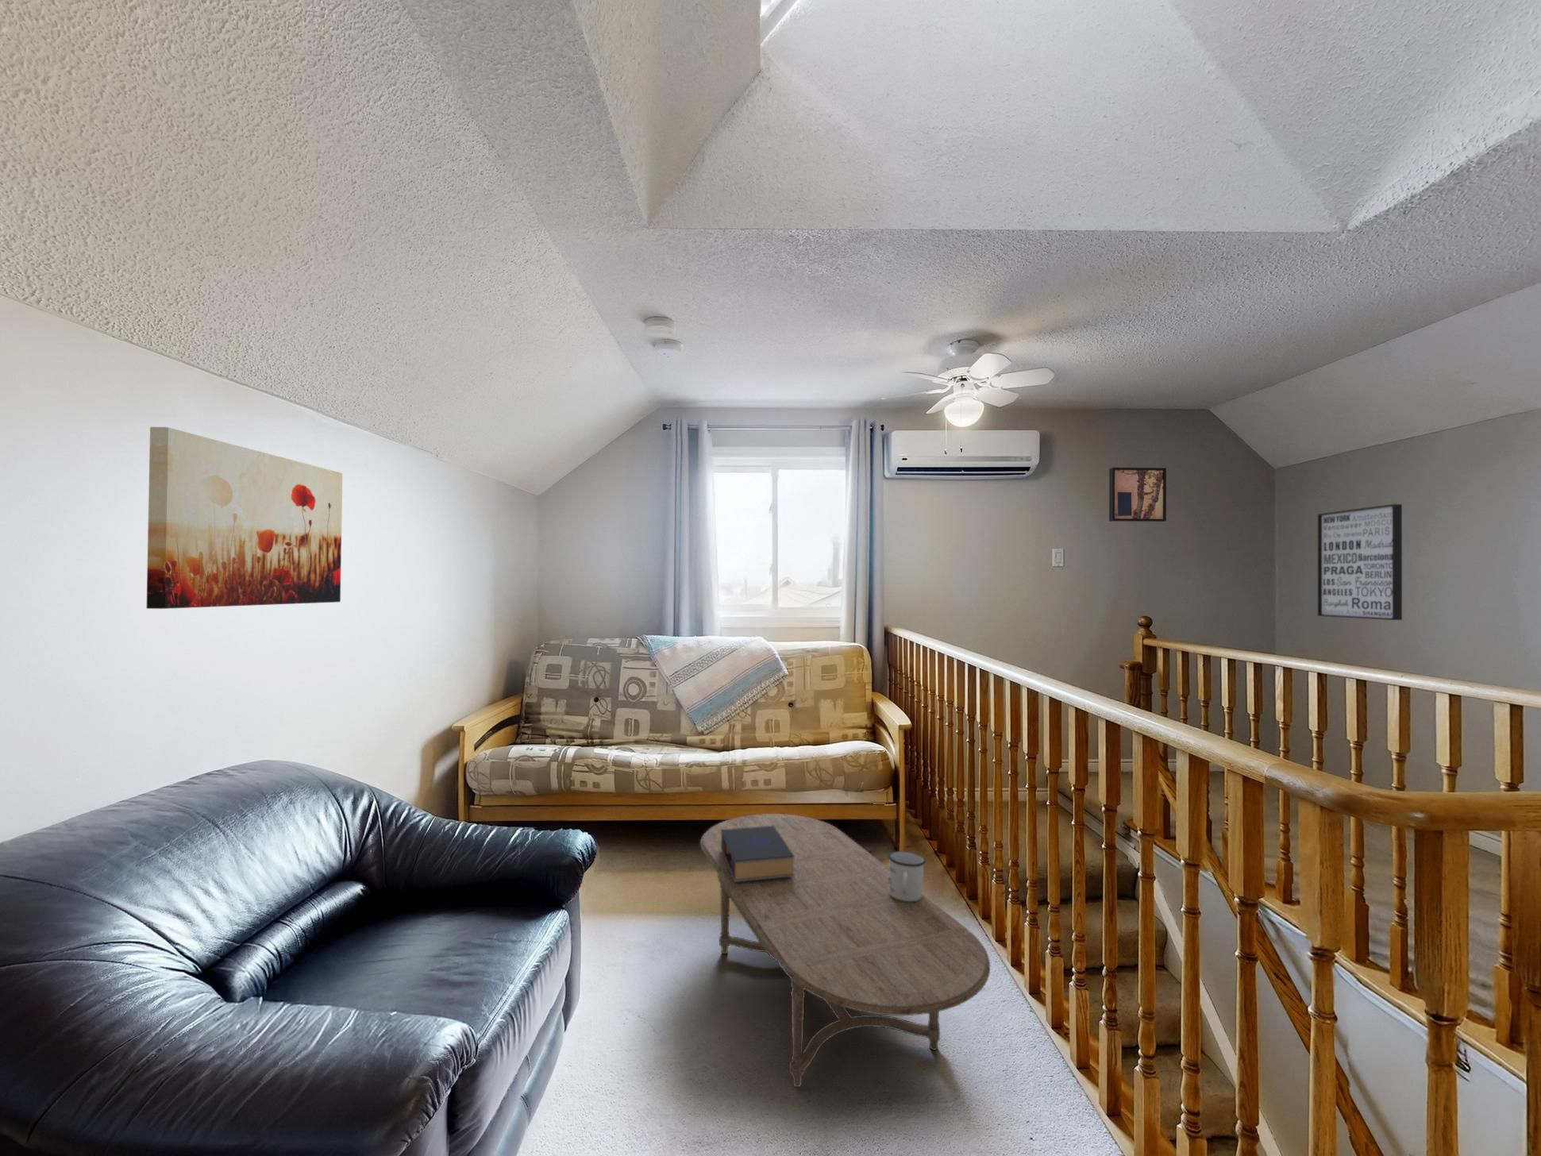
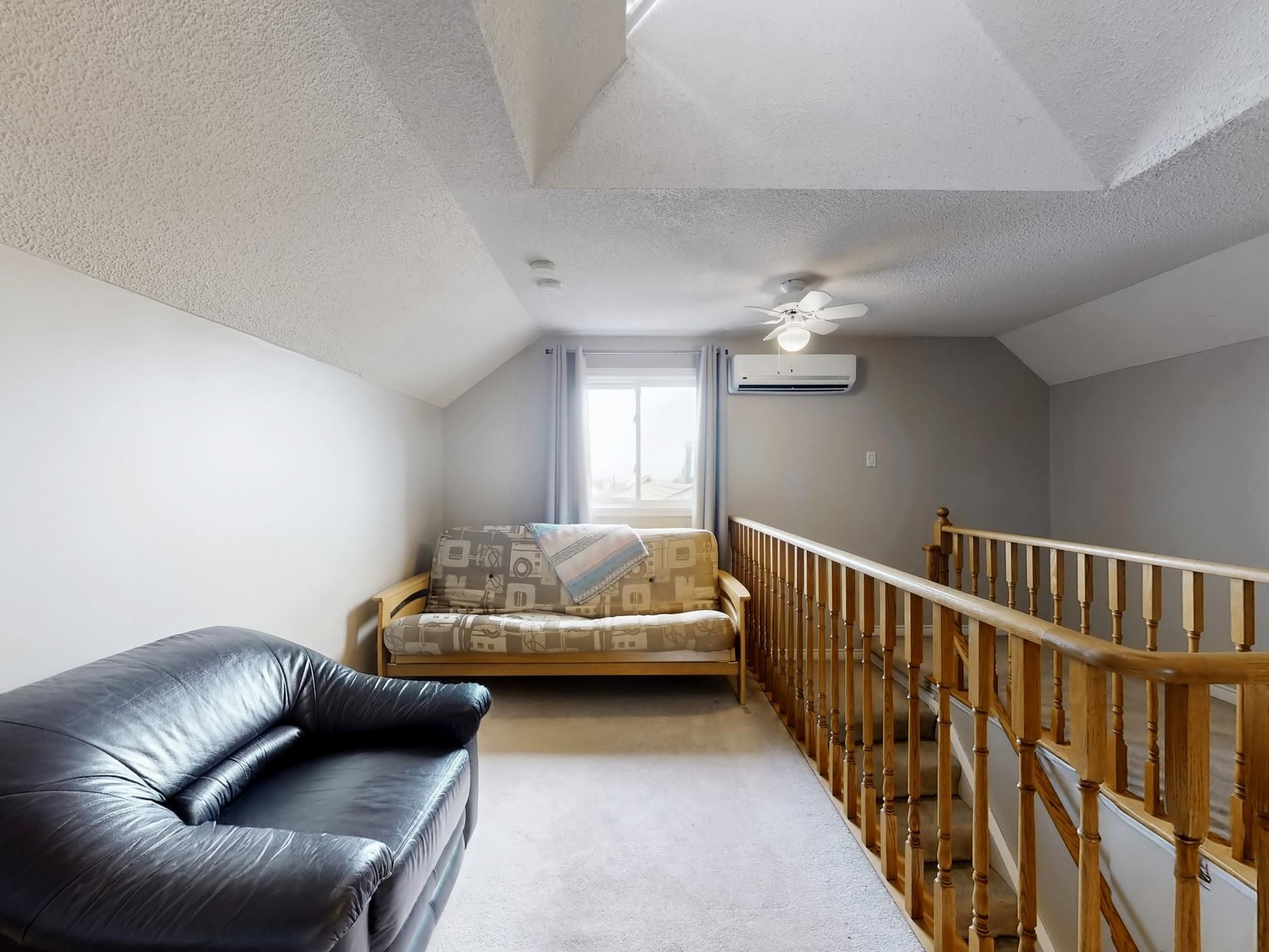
- wall art (261, 528)
- wall art (1137, 494)
- coffee table (817, 937)
- wall art (1356, 563)
- book (755, 852)
- mug (905, 878)
